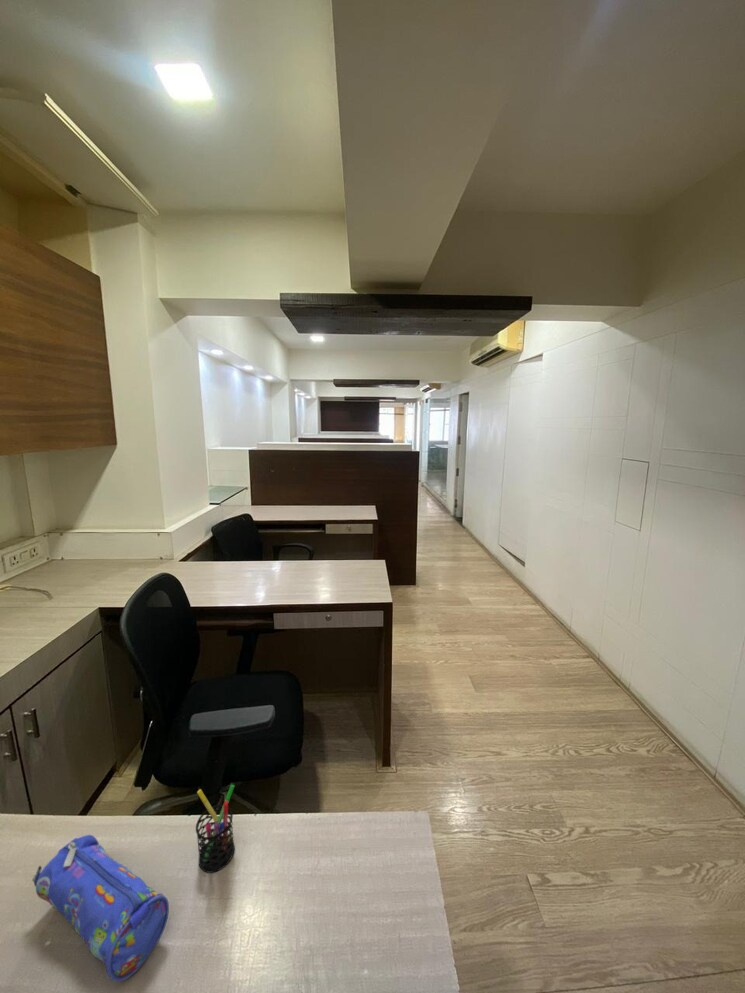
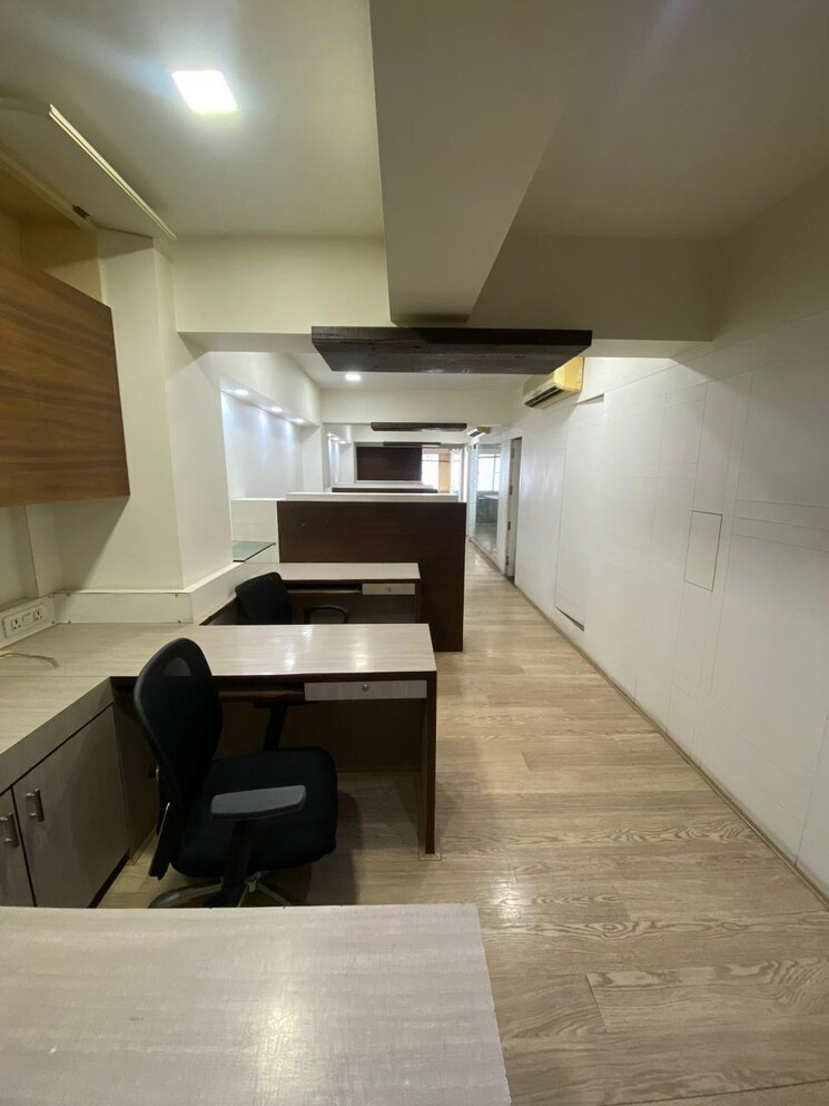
- pen holder (219, 822)
- pencil case (100, 895)
